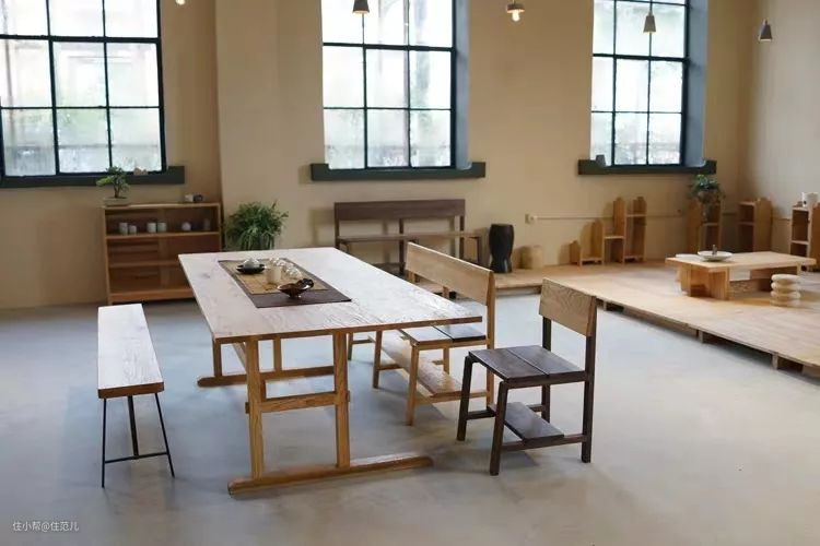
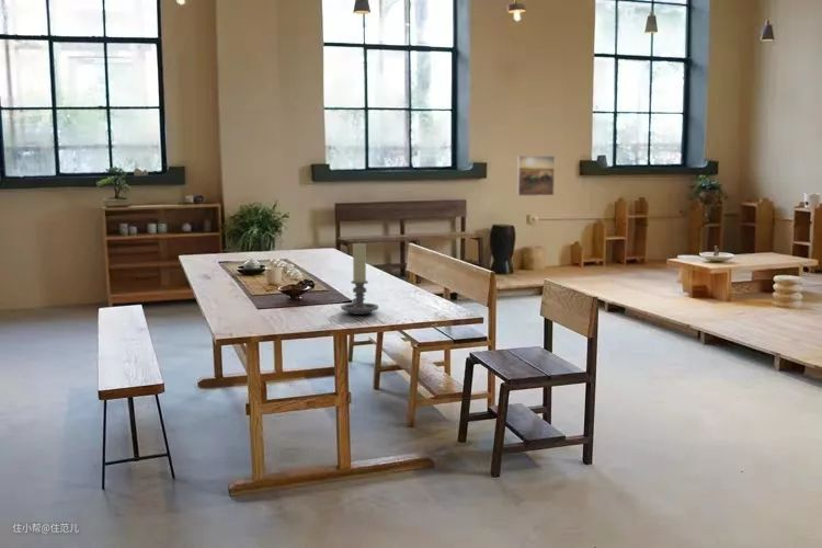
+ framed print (535, 175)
+ candle holder (358, 276)
